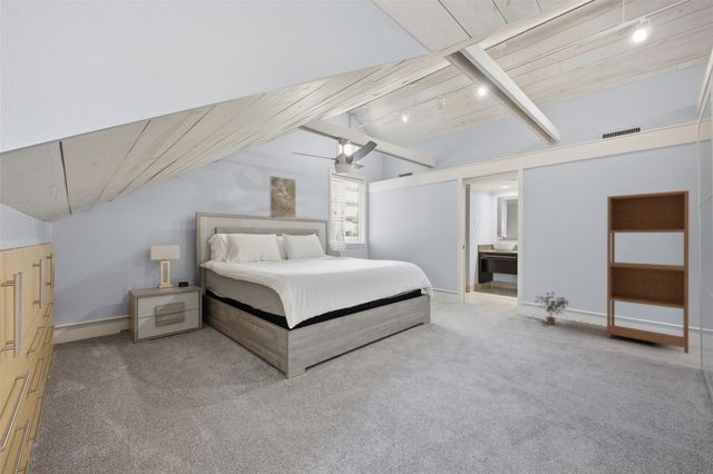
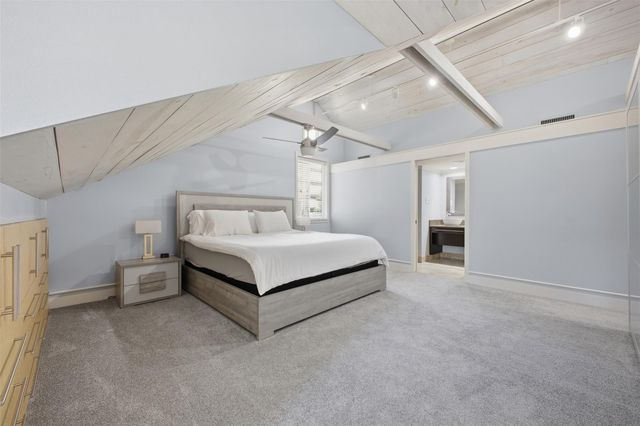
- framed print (283, 198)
- bookcase (645, 268)
- potted plant (550, 307)
